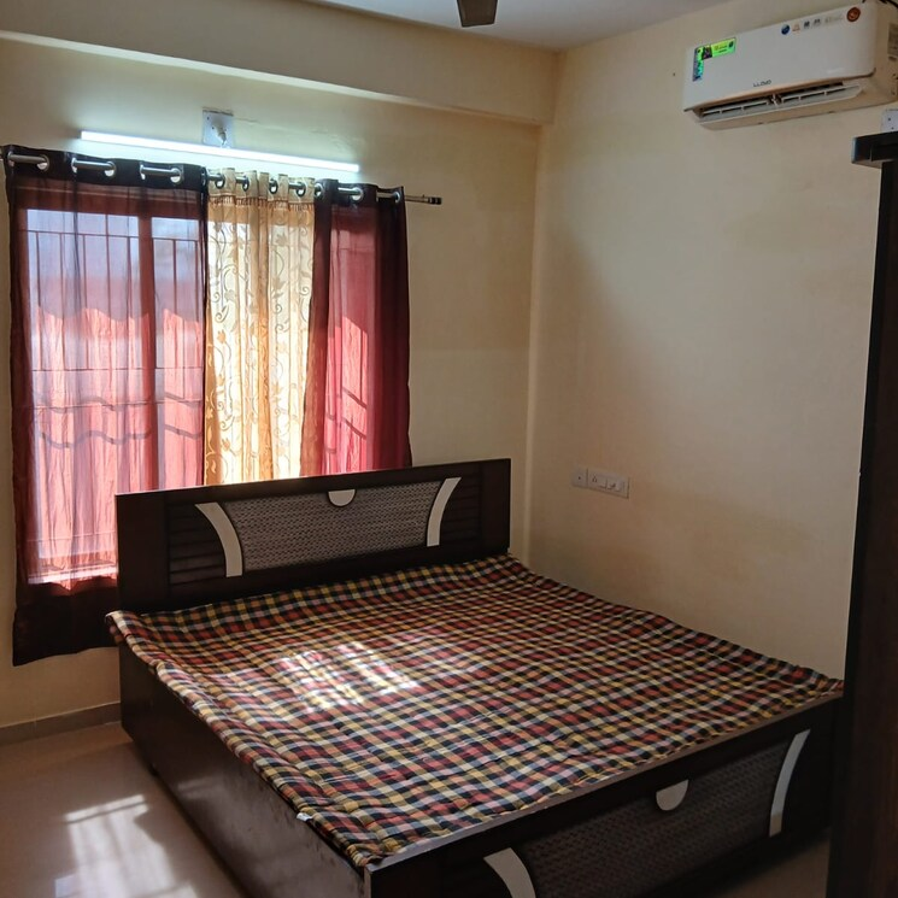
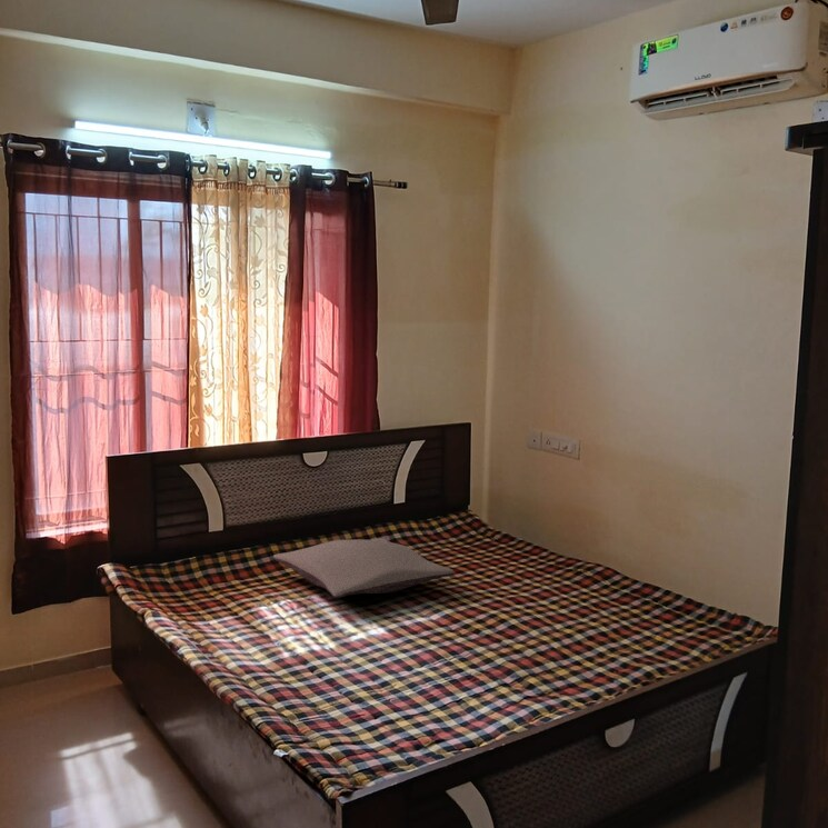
+ pillow (361, 565)
